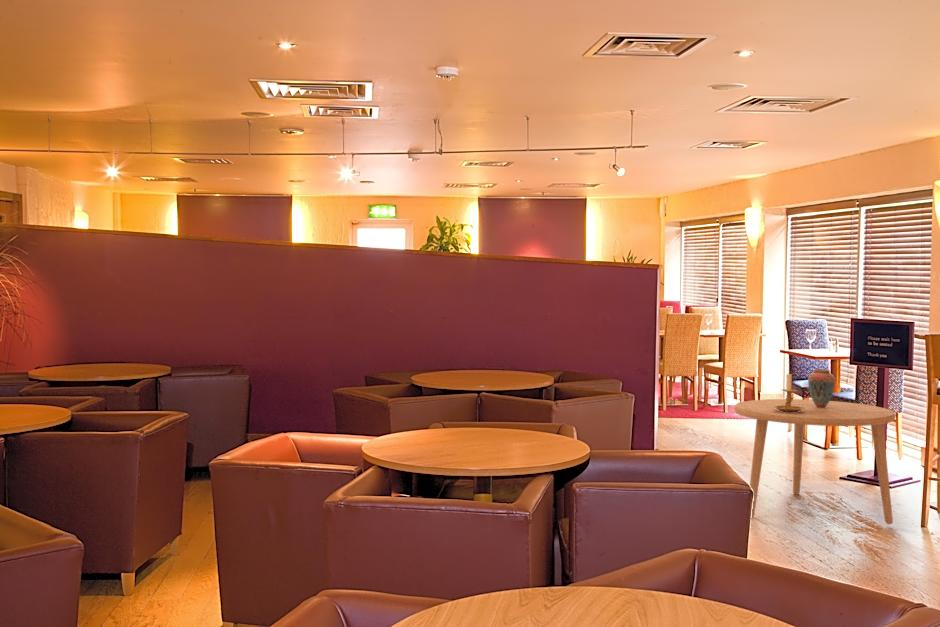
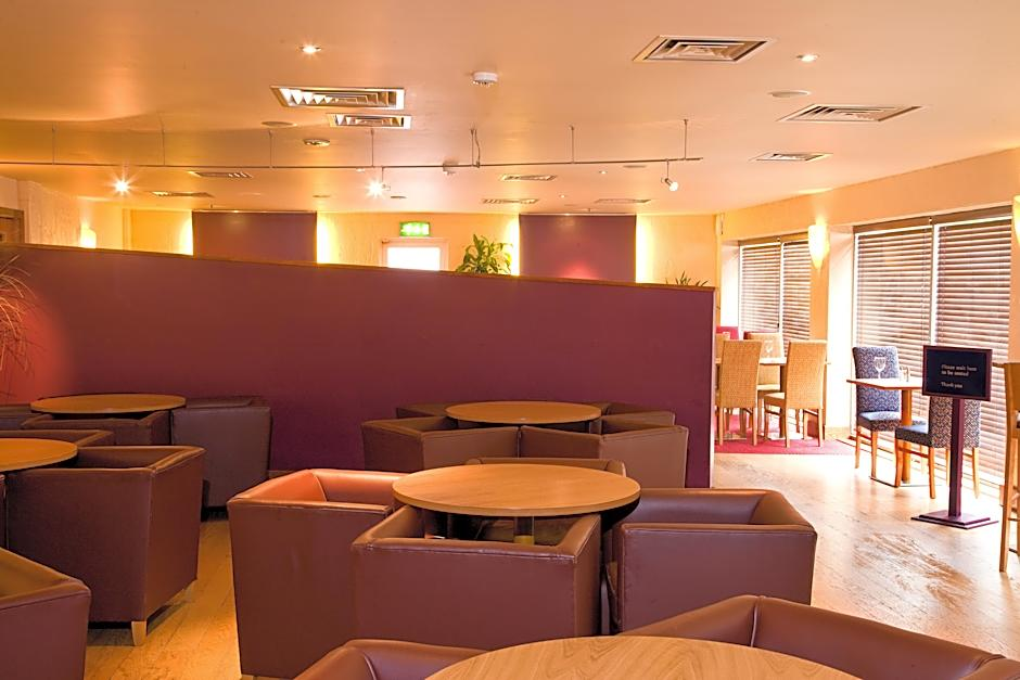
- vase (821, 388)
- dining table (801, 459)
- candle holder (788, 391)
